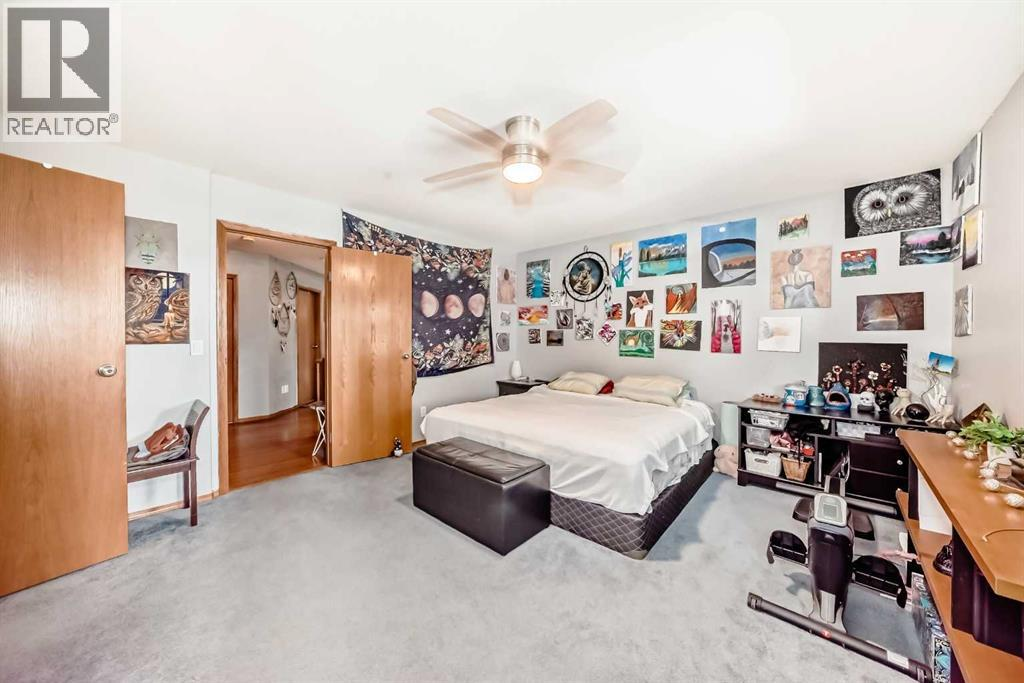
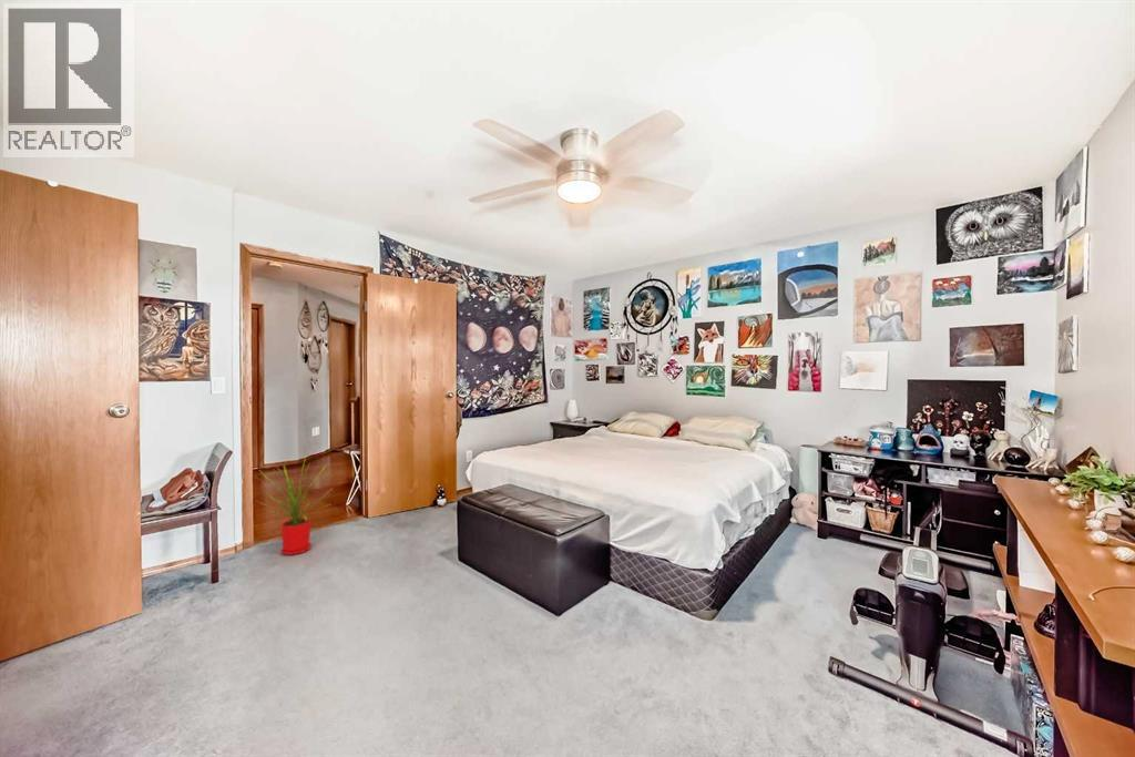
+ house plant (295, 504)
